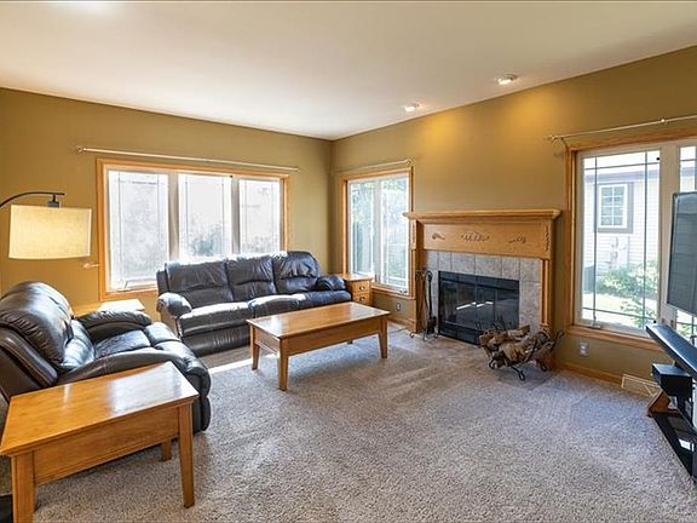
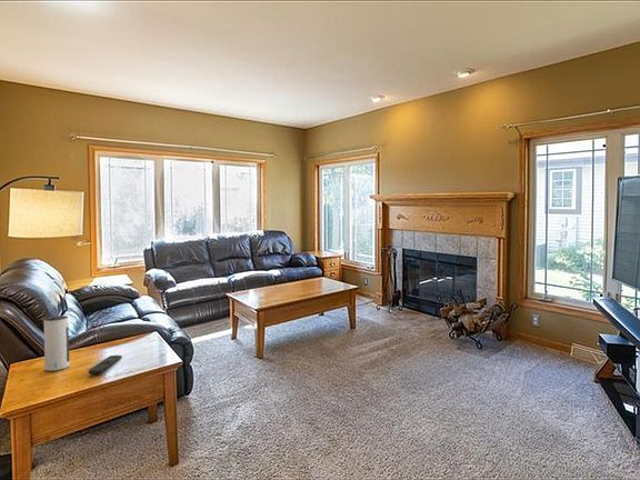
+ speaker (56, 342)
+ remote control (106, 363)
